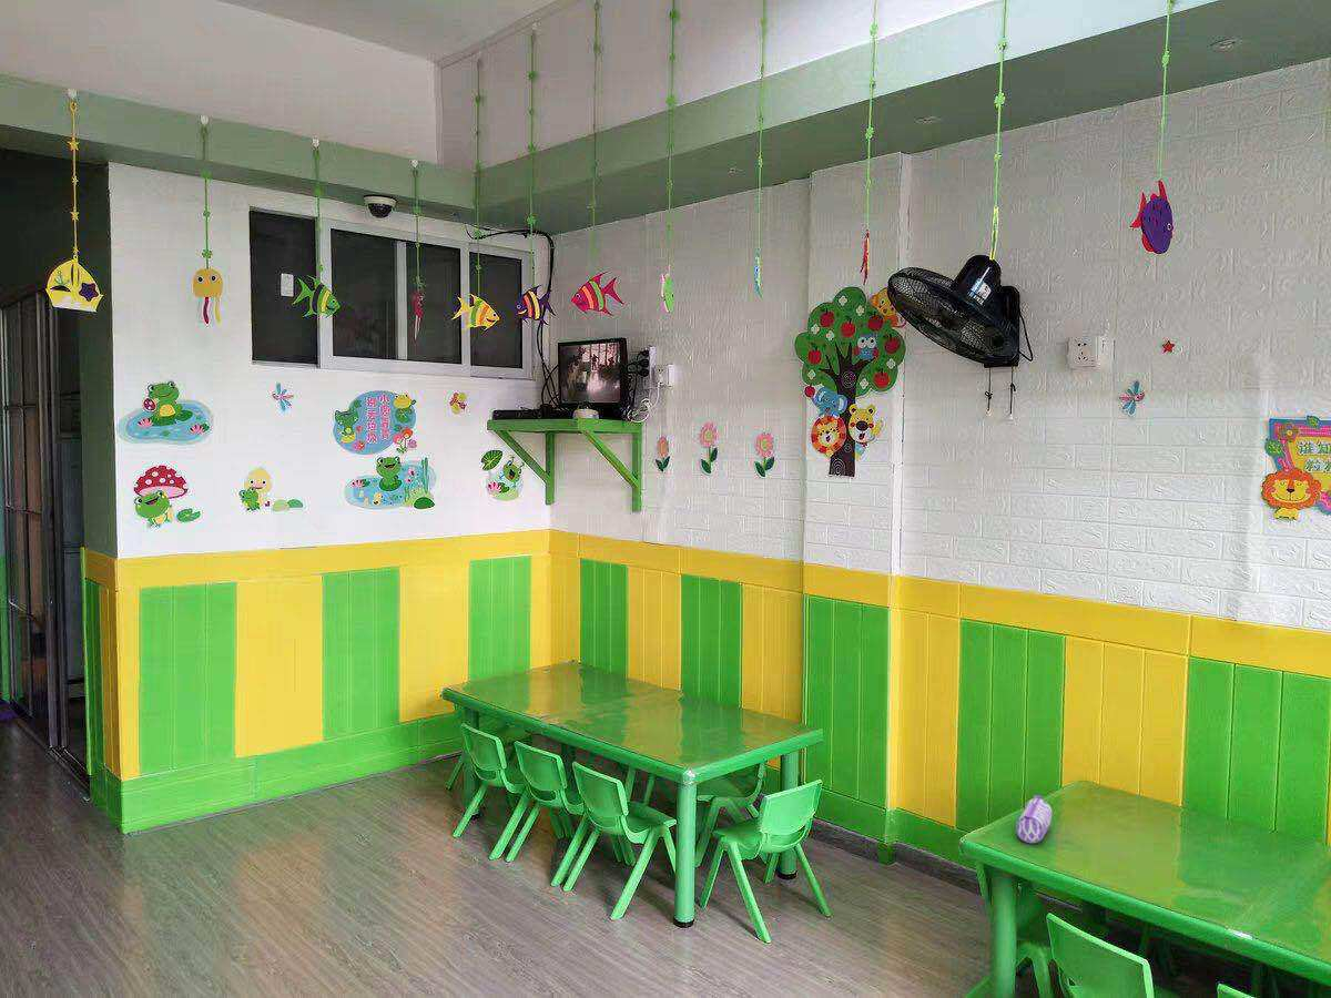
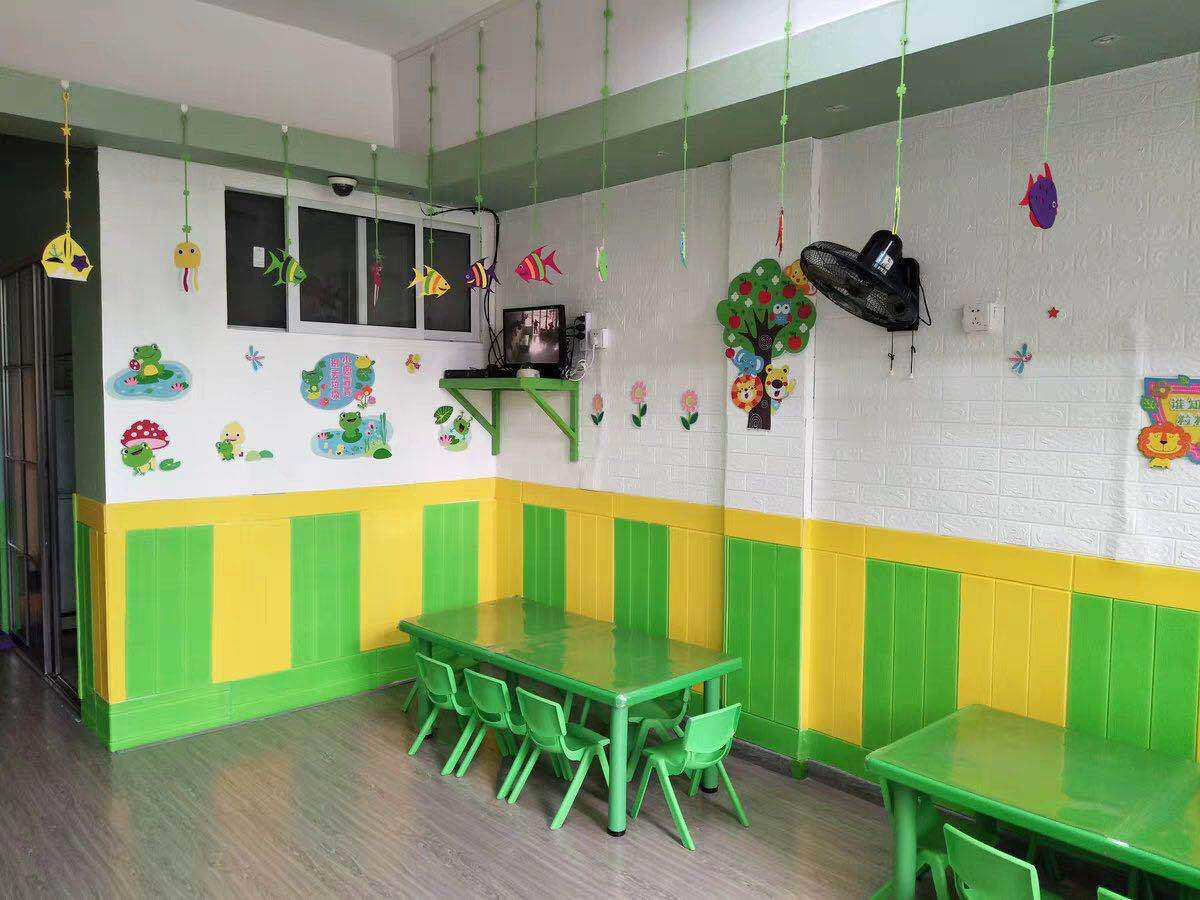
- pencil case (1034, 818)
